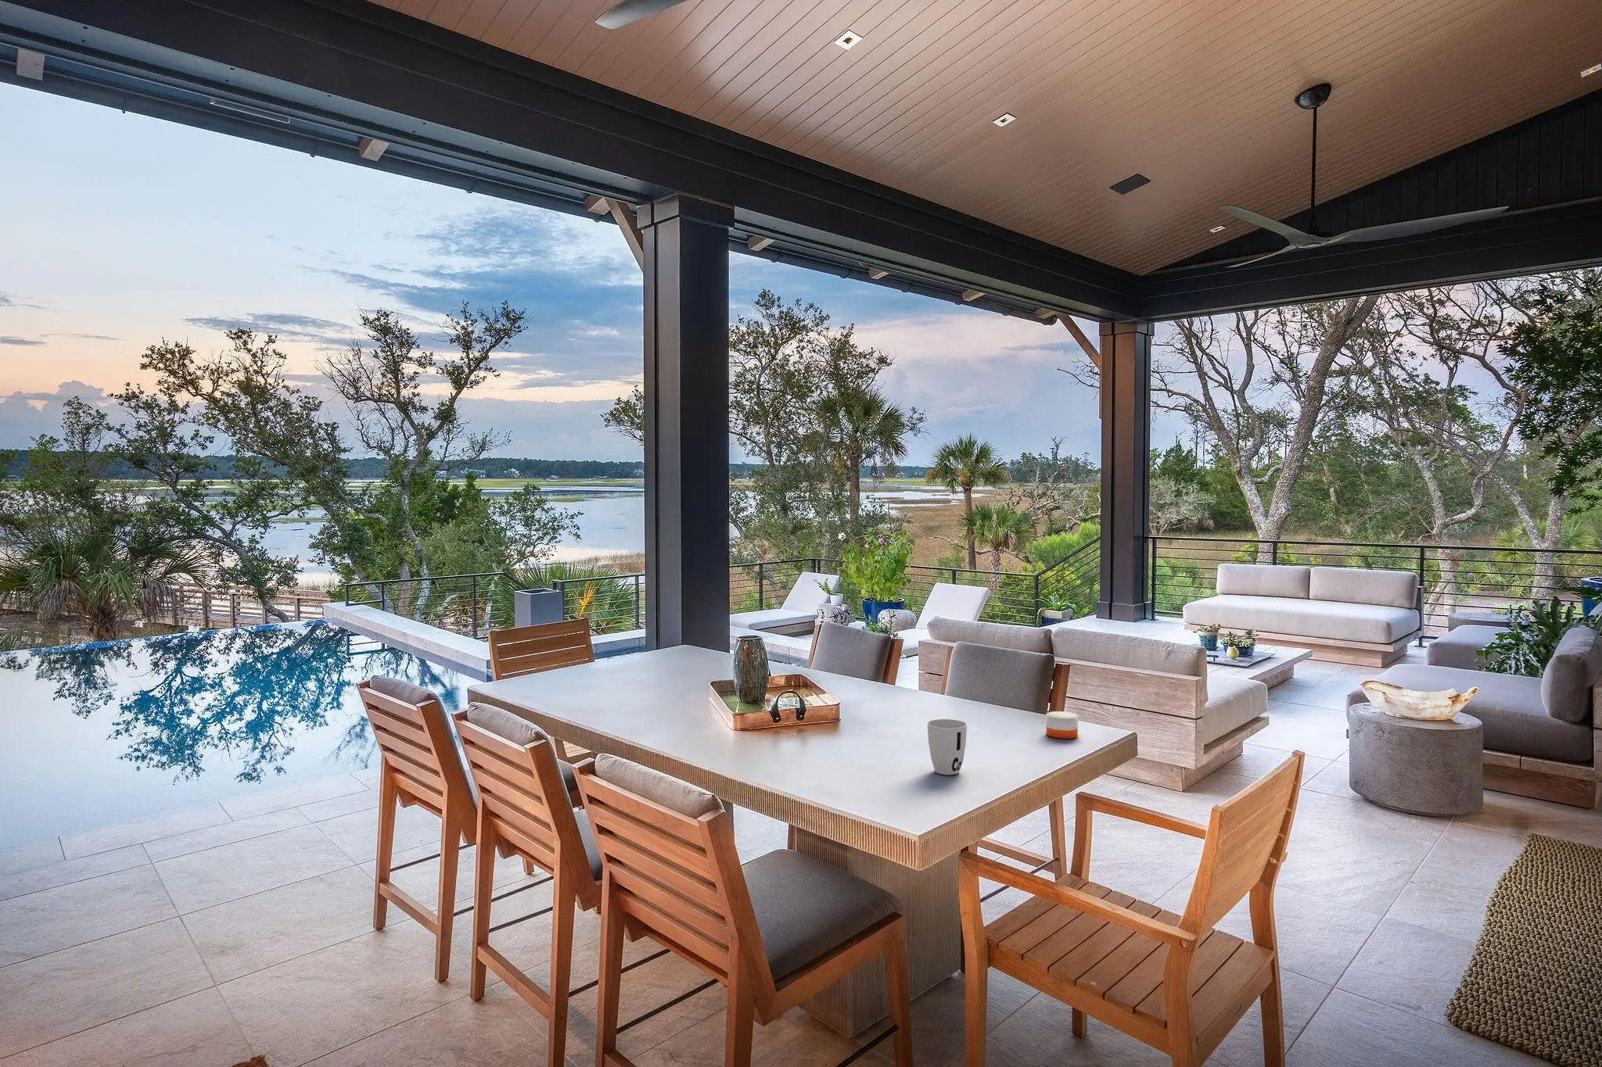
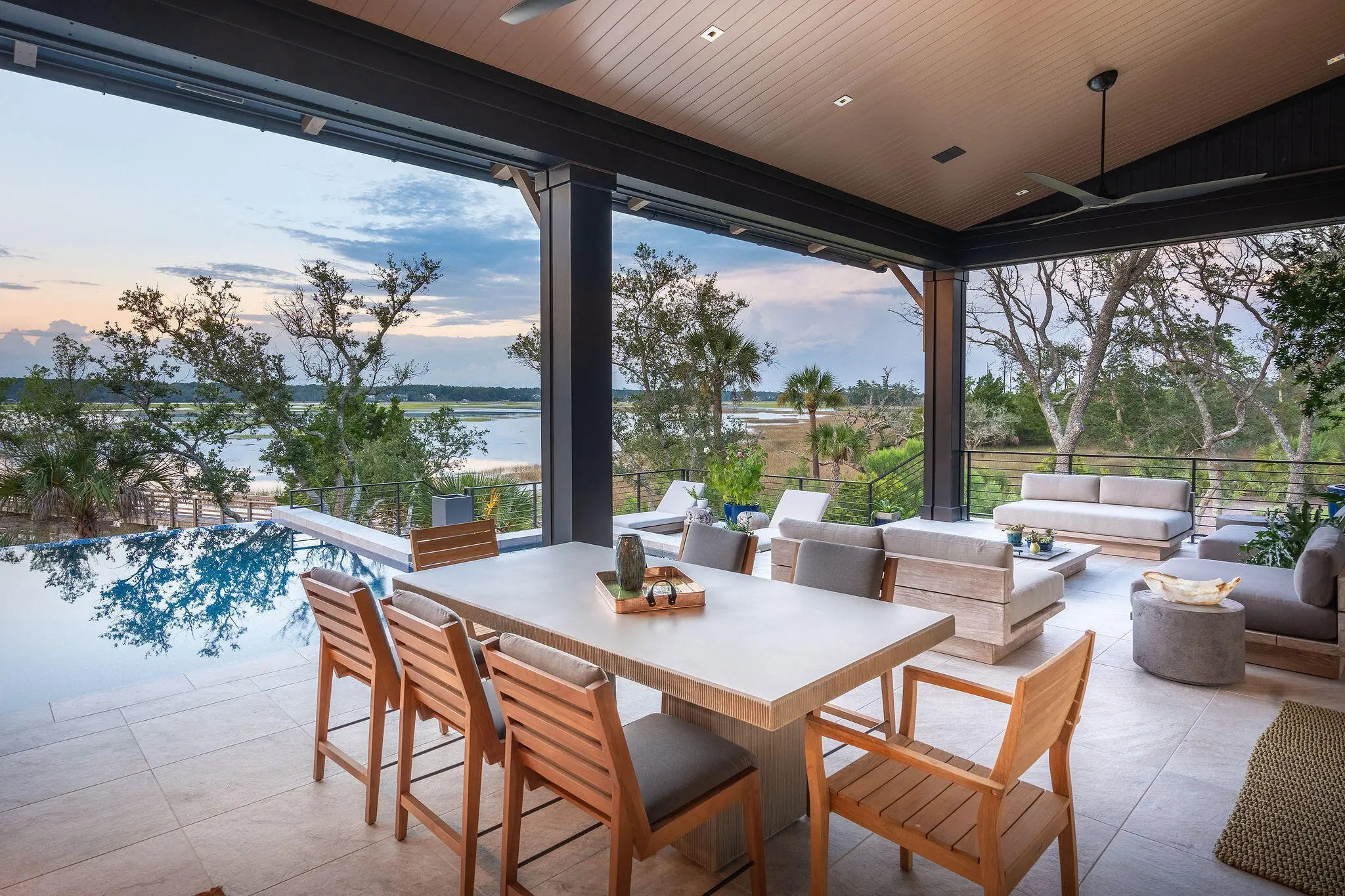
- cup (947, 748)
- candle (1061, 713)
